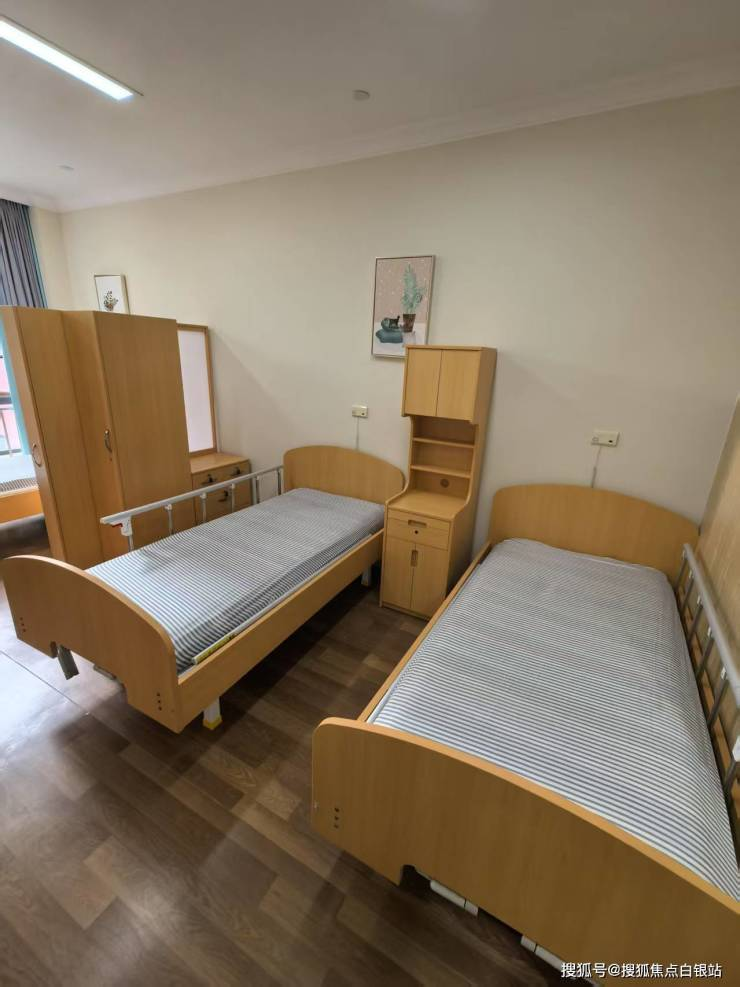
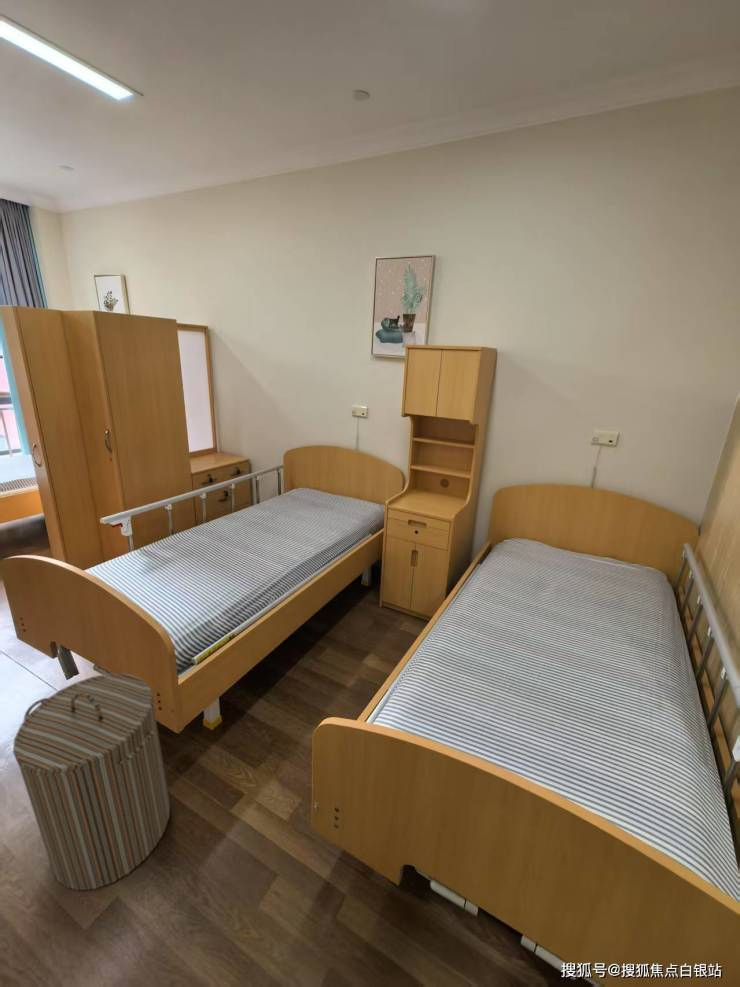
+ laundry hamper (99, 766)
